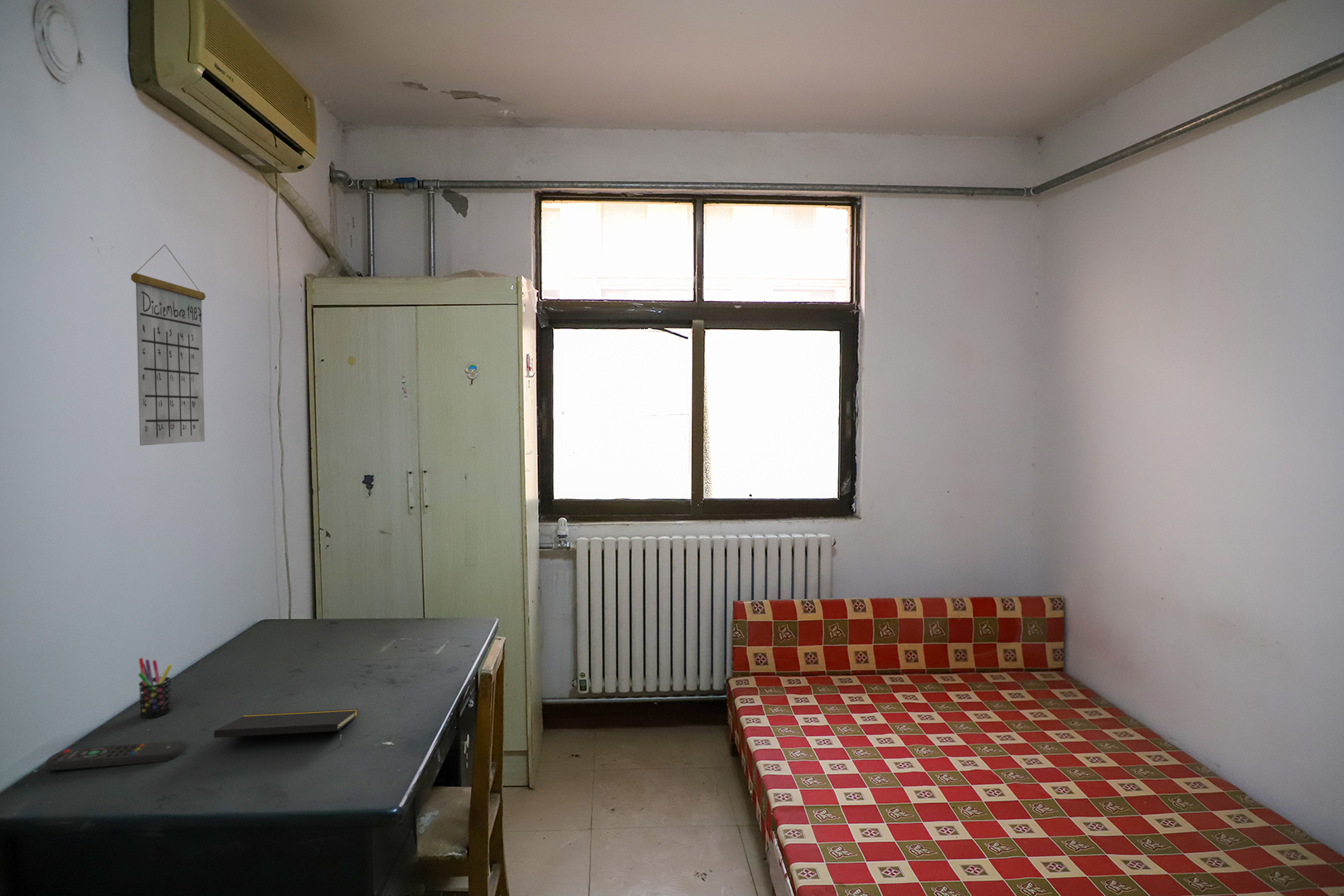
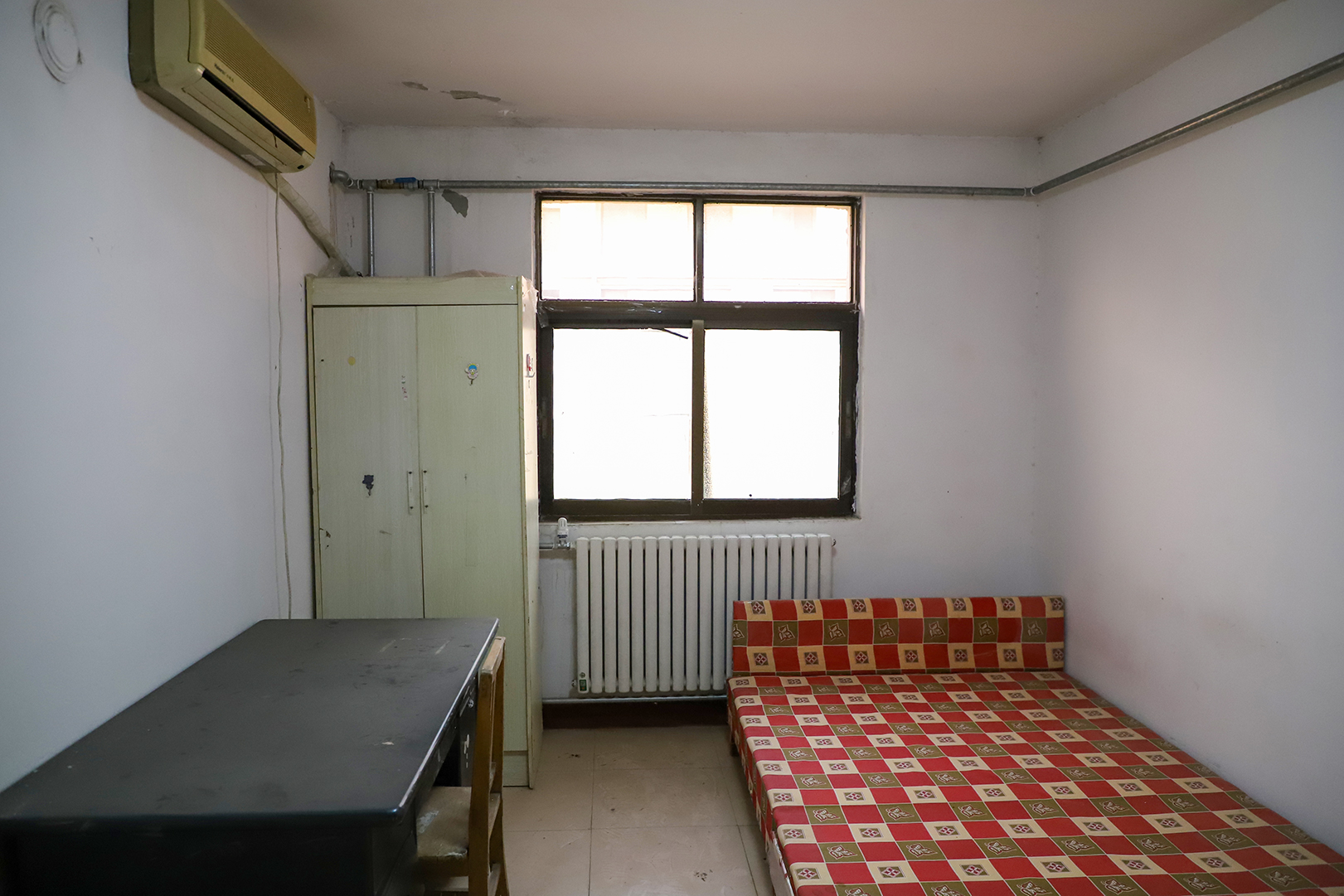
- pen holder (151, 686)
- remote control (117, 754)
- notepad (290, 722)
- calendar (172, 344)
